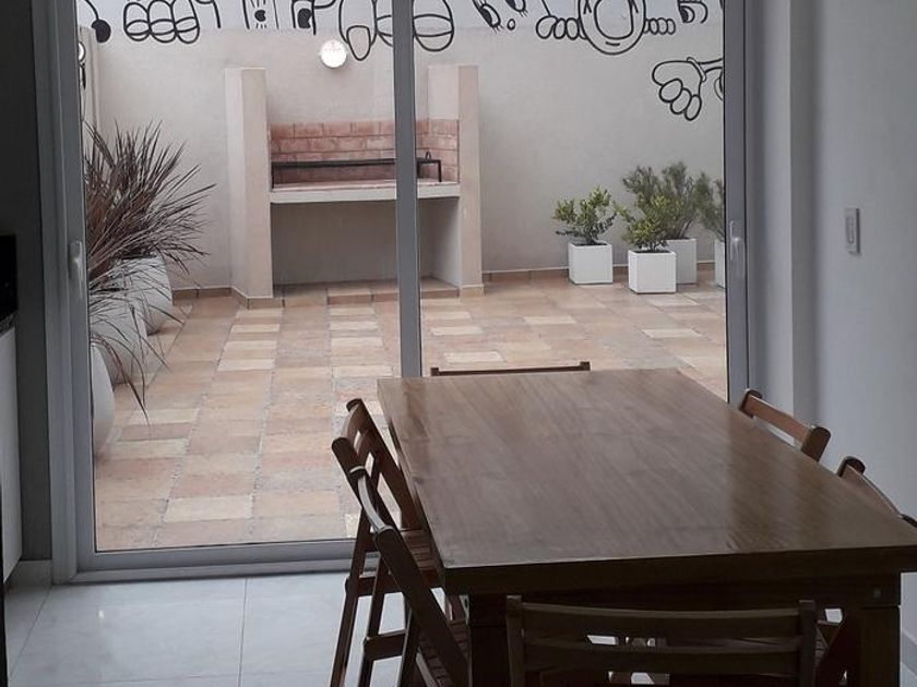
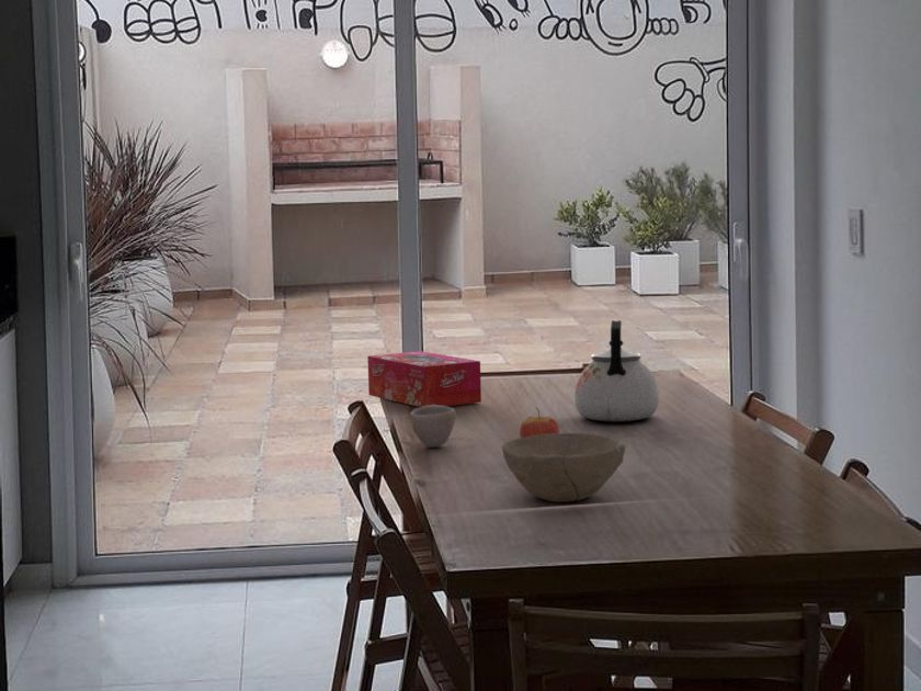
+ kettle (615, 370)
+ cup (432, 426)
+ bowl (562, 469)
+ tissue box (423, 378)
+ fruit (539, 432)
